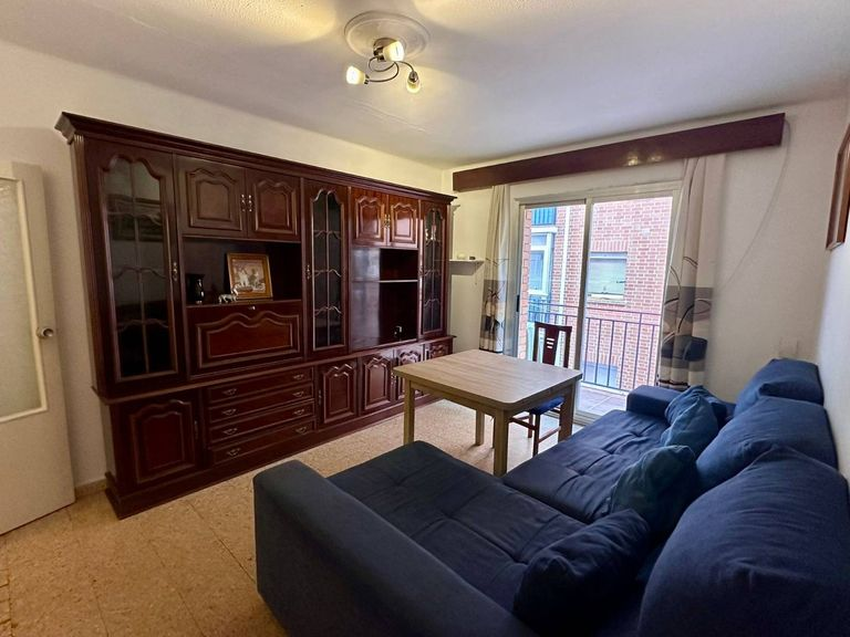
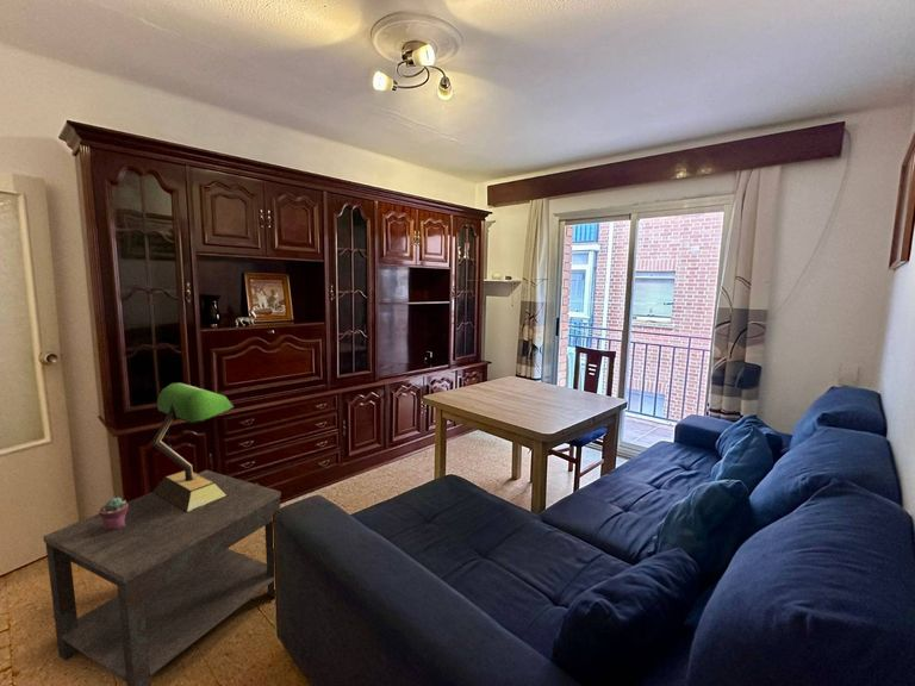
+ table lamp (178, 454)
+ potted succulent (113, 512)
+ side table (178, 566)
